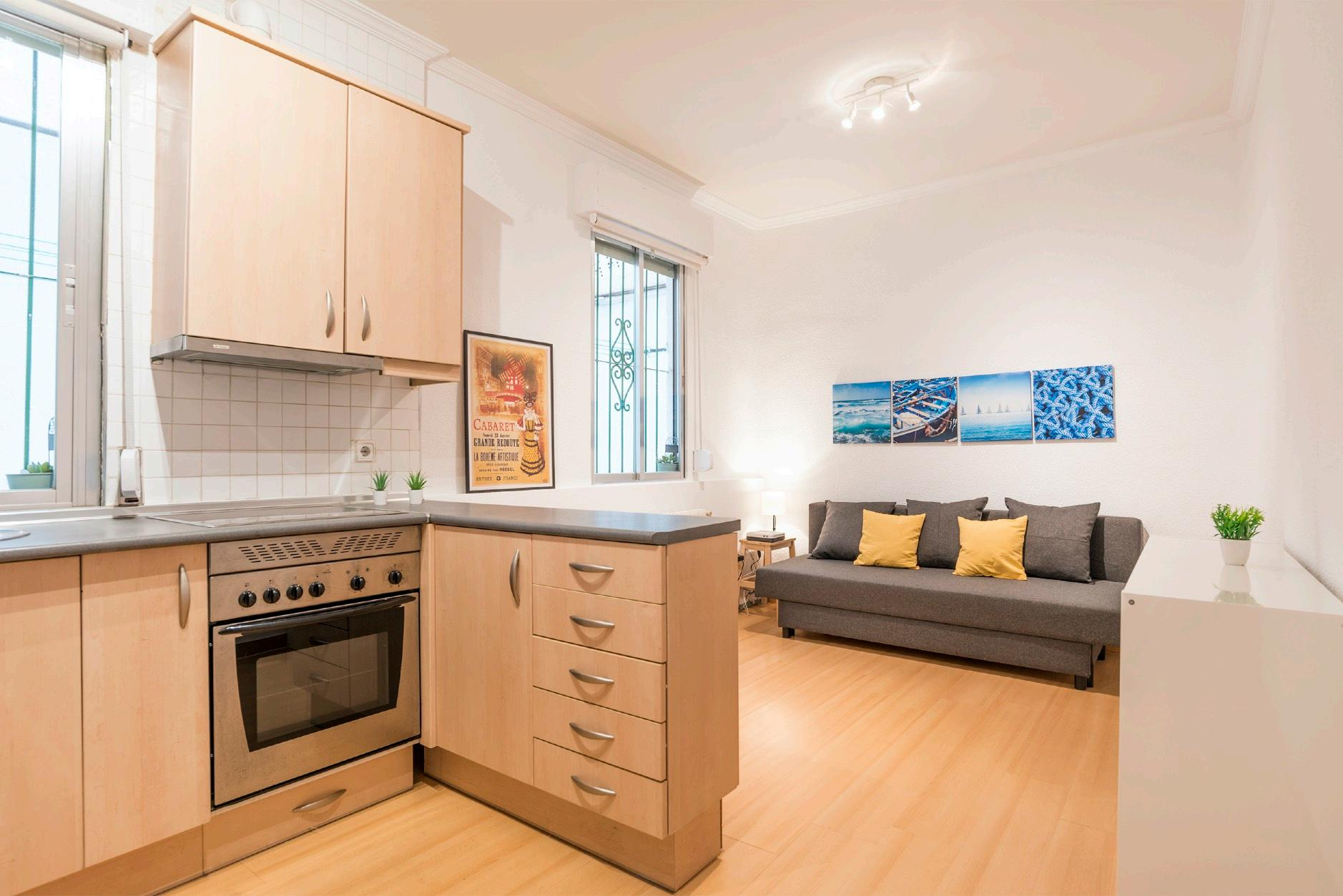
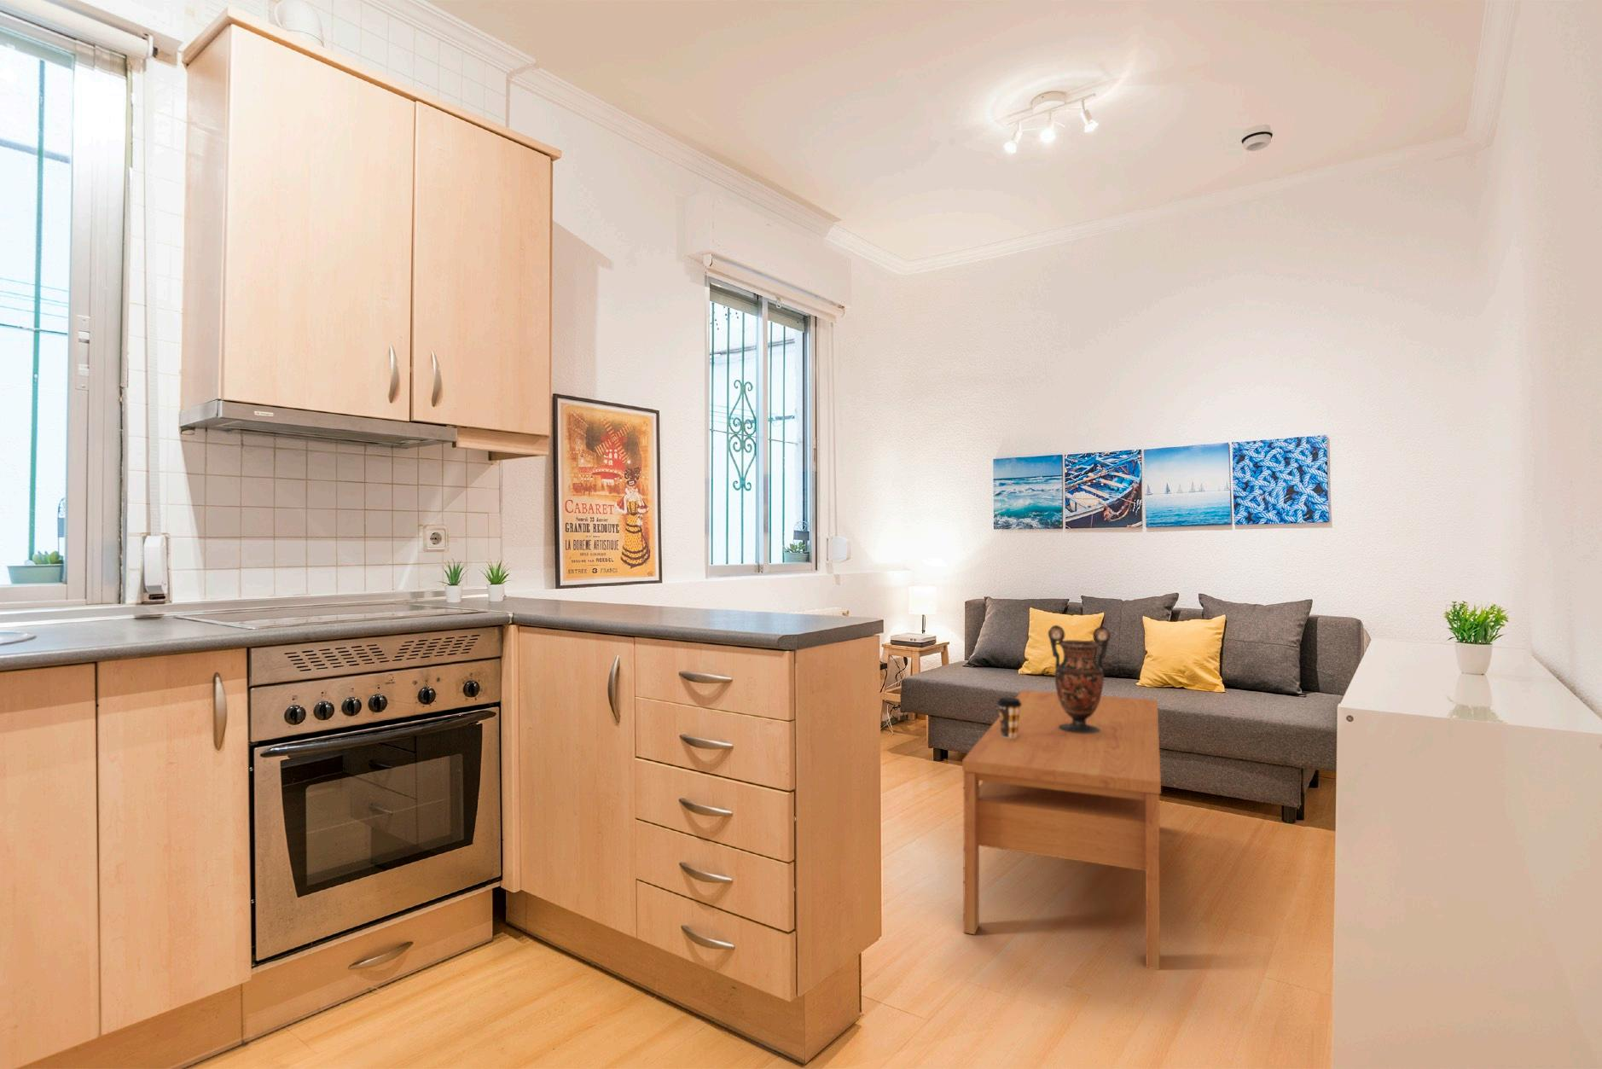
+ coffee table (1075, 798)
+ coffee cup (1009, 717)
+ smoke detector (1256, 138)
+ vase (1078, 676)
